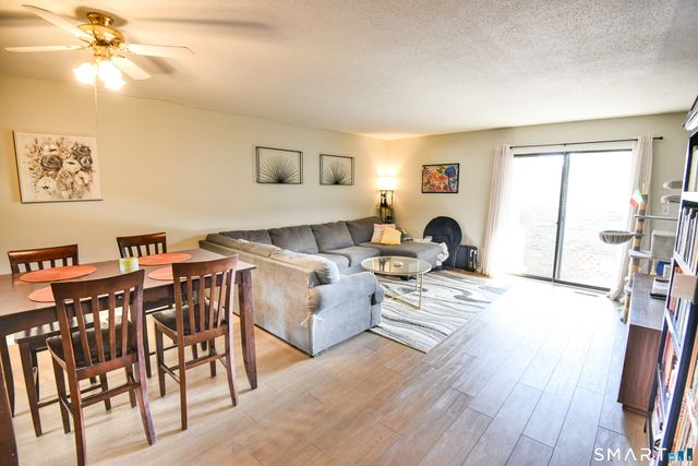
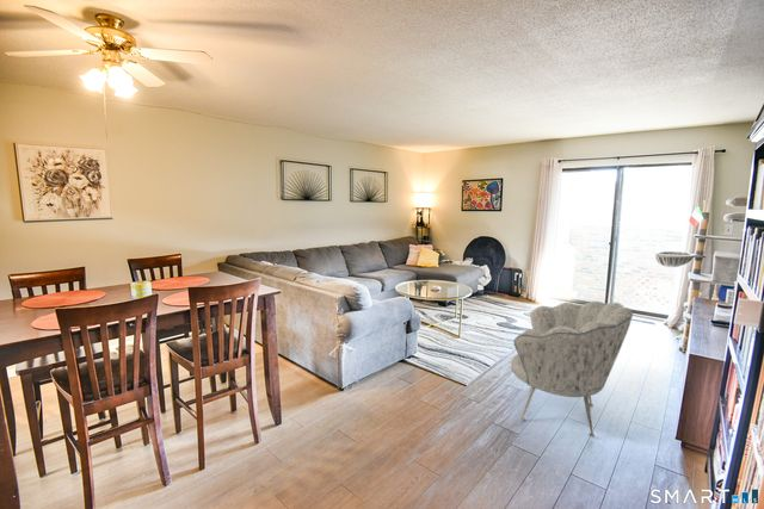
+ armchair (565, 356)
